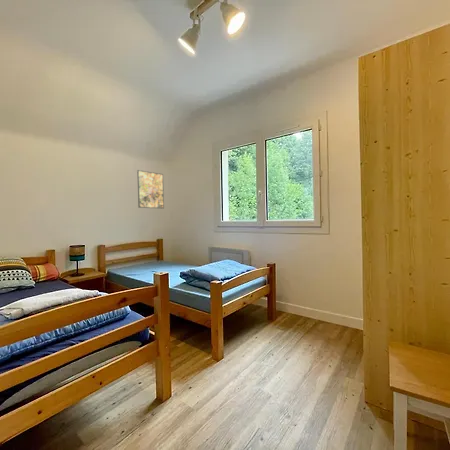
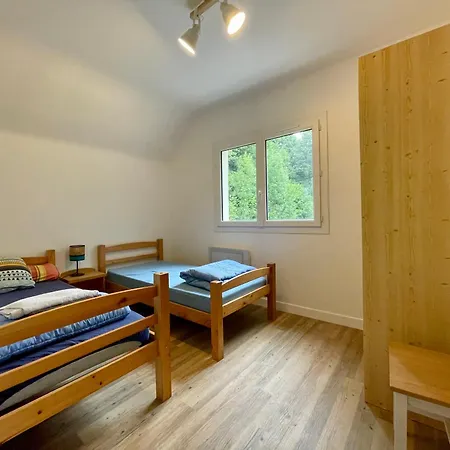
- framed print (151, 190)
